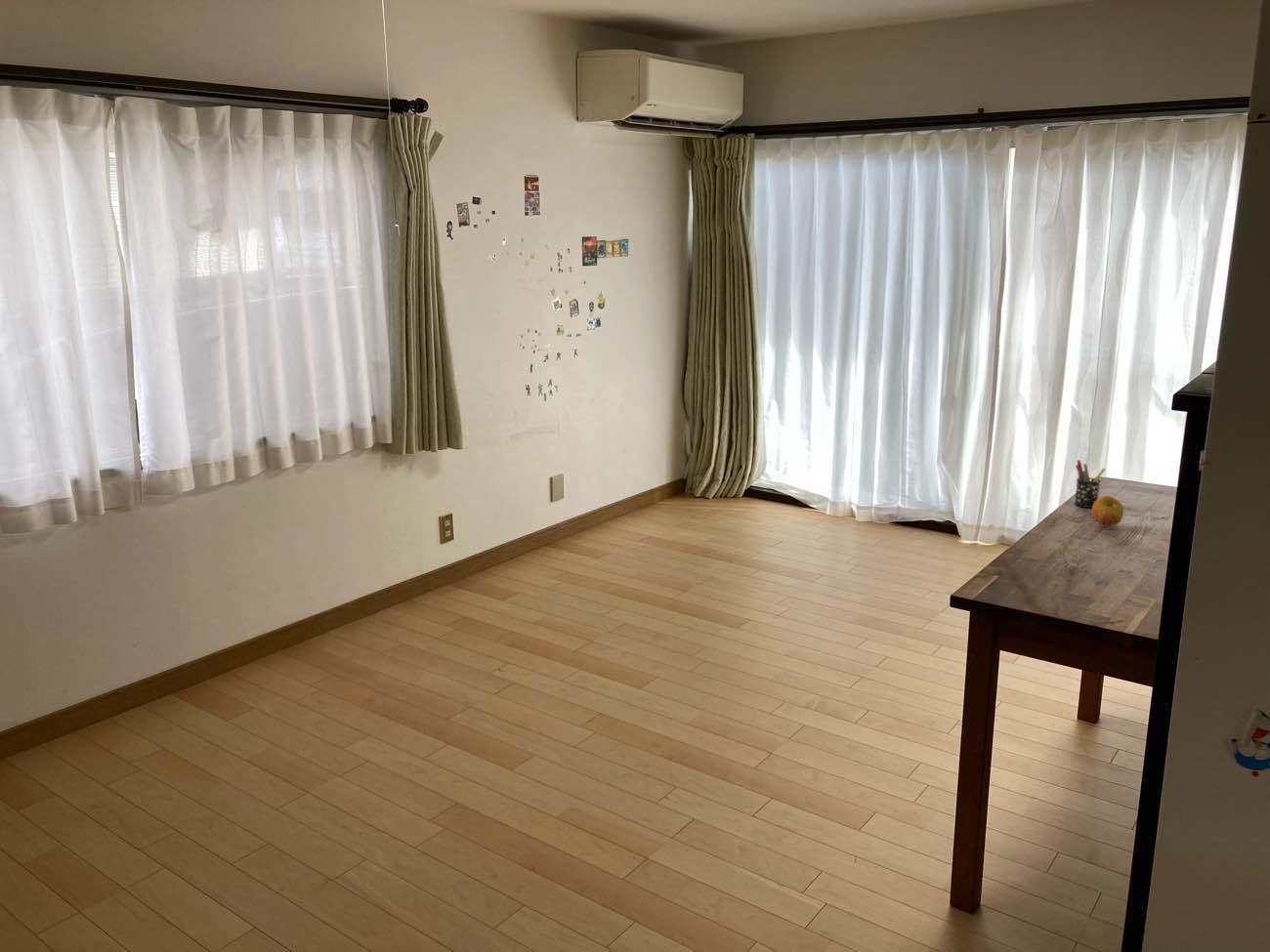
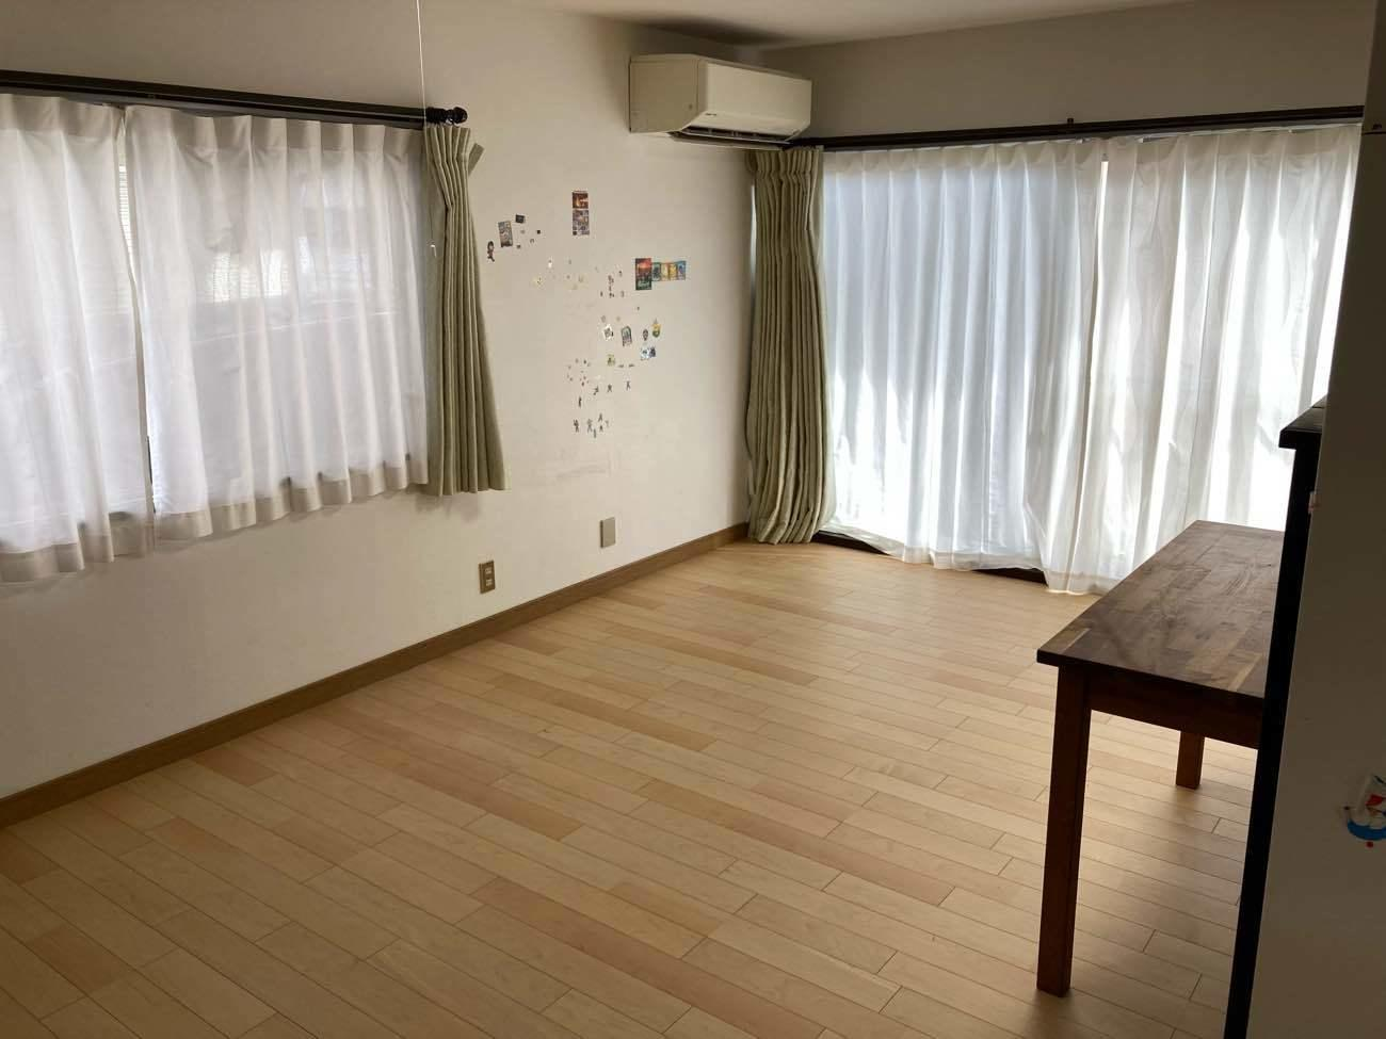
- apple (1108, 512)
- pen holder (1085, 483)
